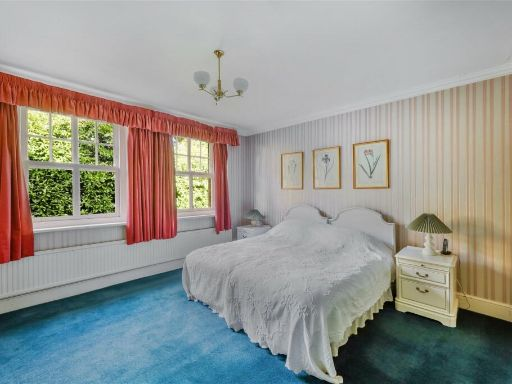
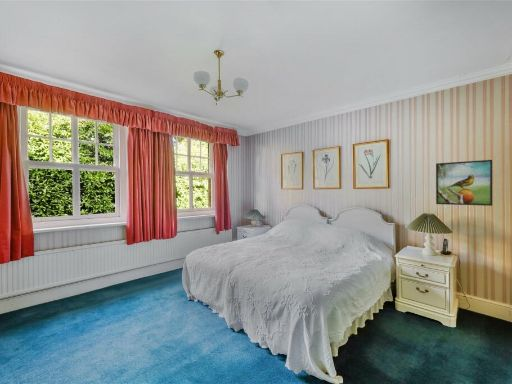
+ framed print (462, 183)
